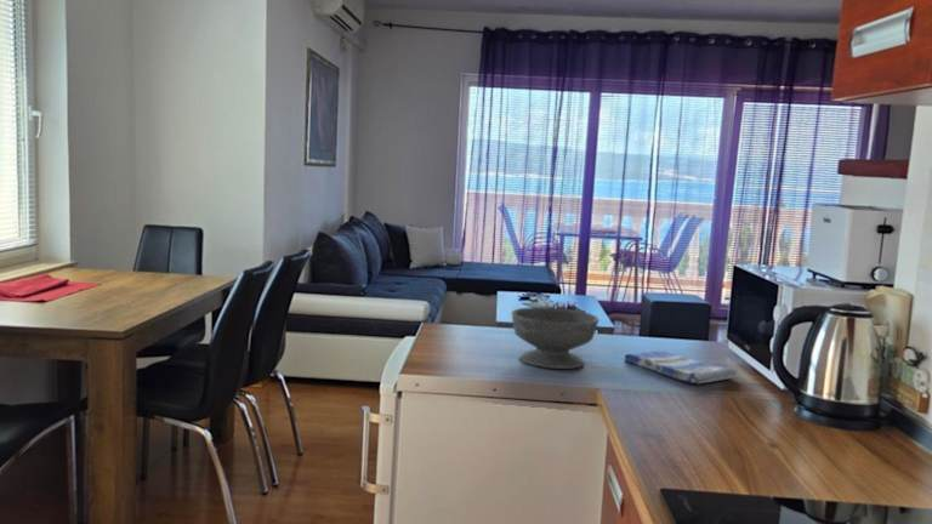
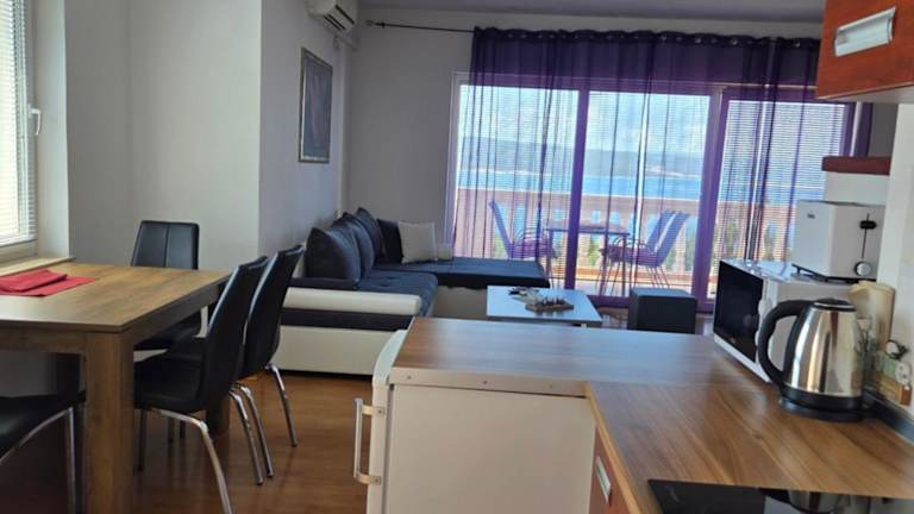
- dish towel (678, 364)
- bowl (552, 337)
